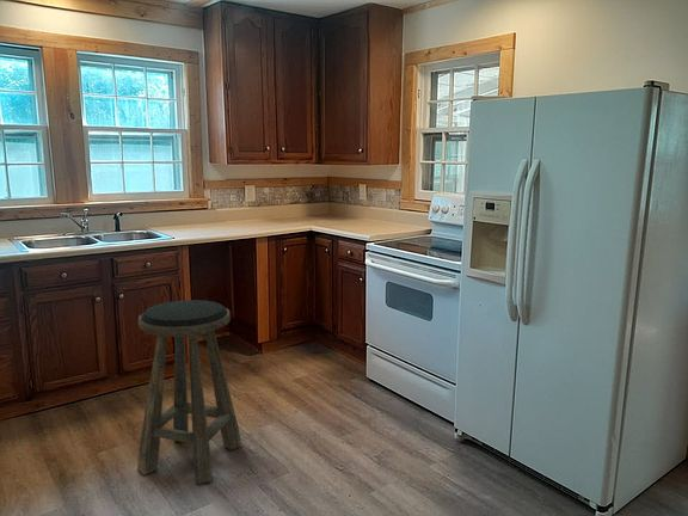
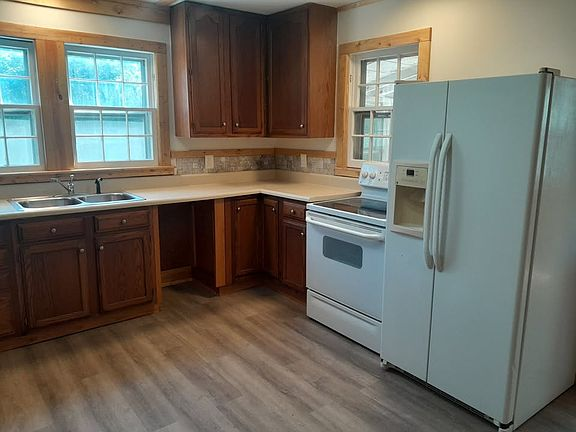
- stool (190, 385)
